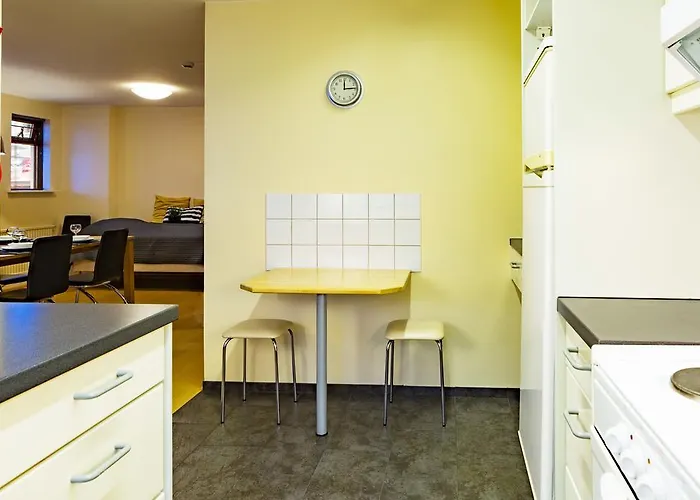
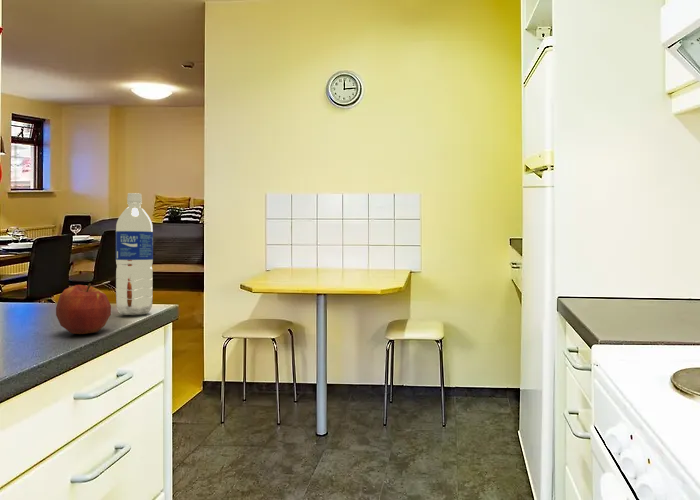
+ water bottle (134, 253)
+ apple (83, 307)
